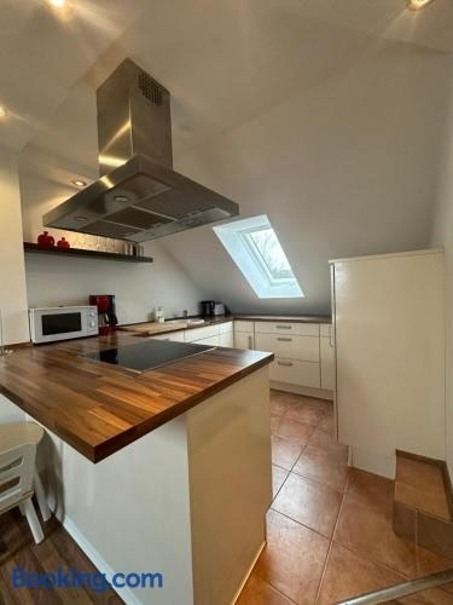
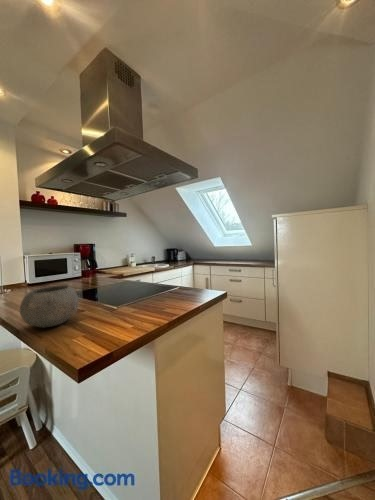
+ bowl (52, 306)
